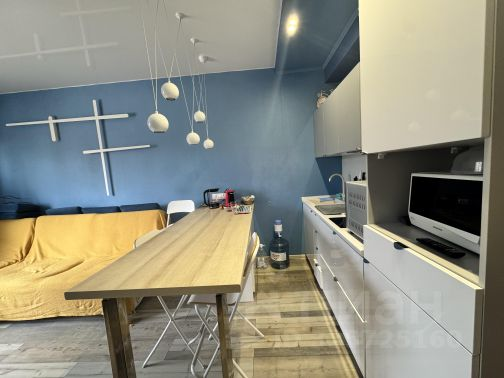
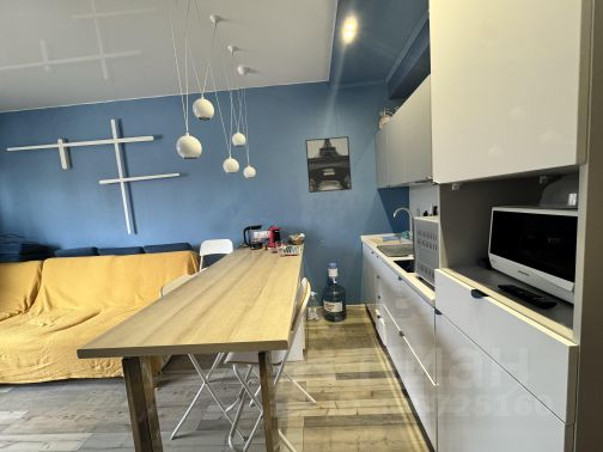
+ wall art (328, 165)
